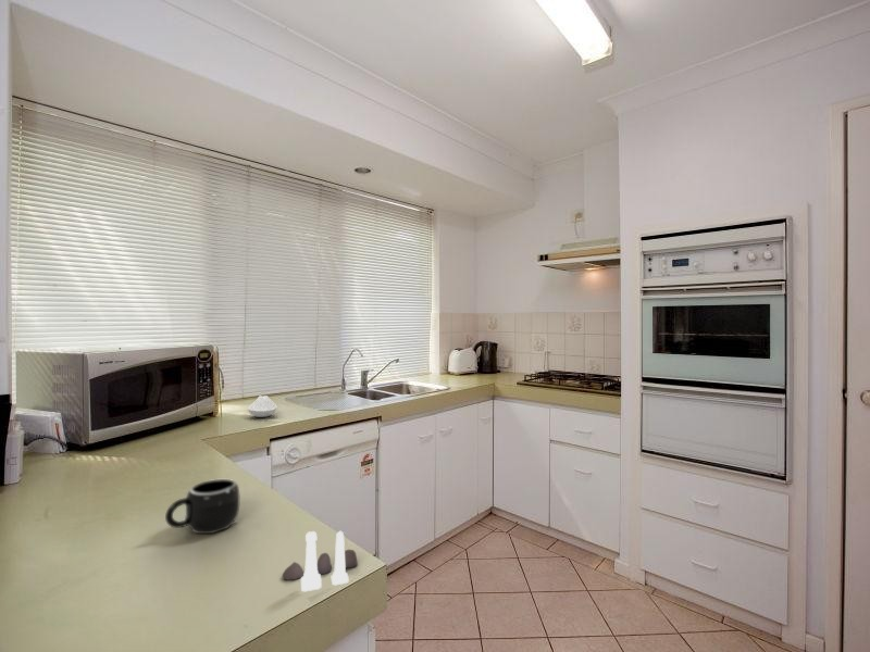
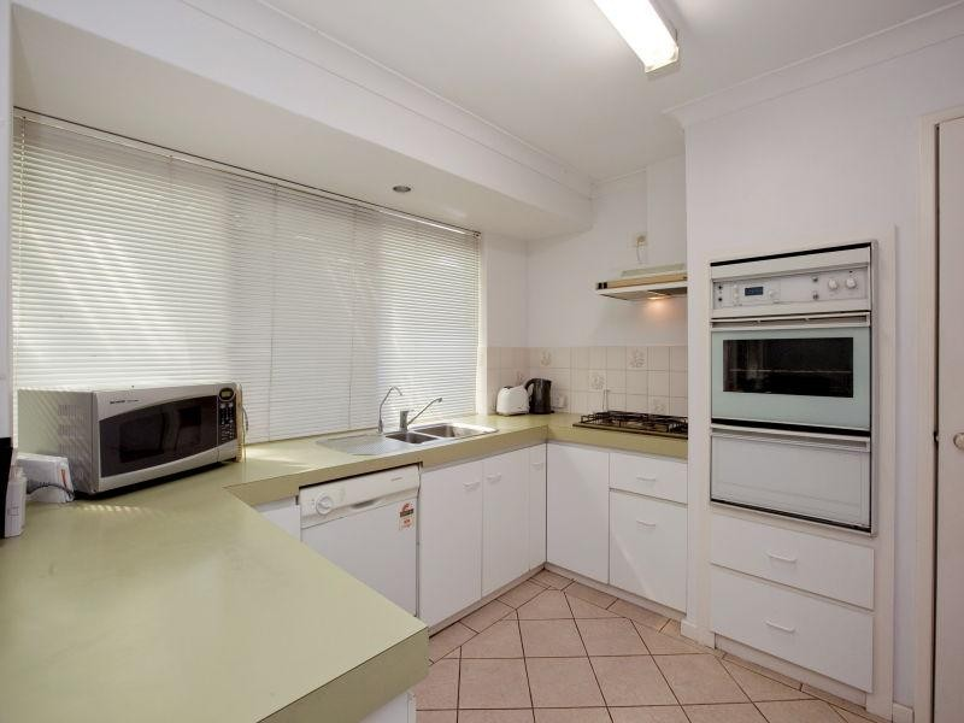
- salt and pepper shaker set (323, 553)
- spoon rest (262, 405)
- mug (207, 505)
